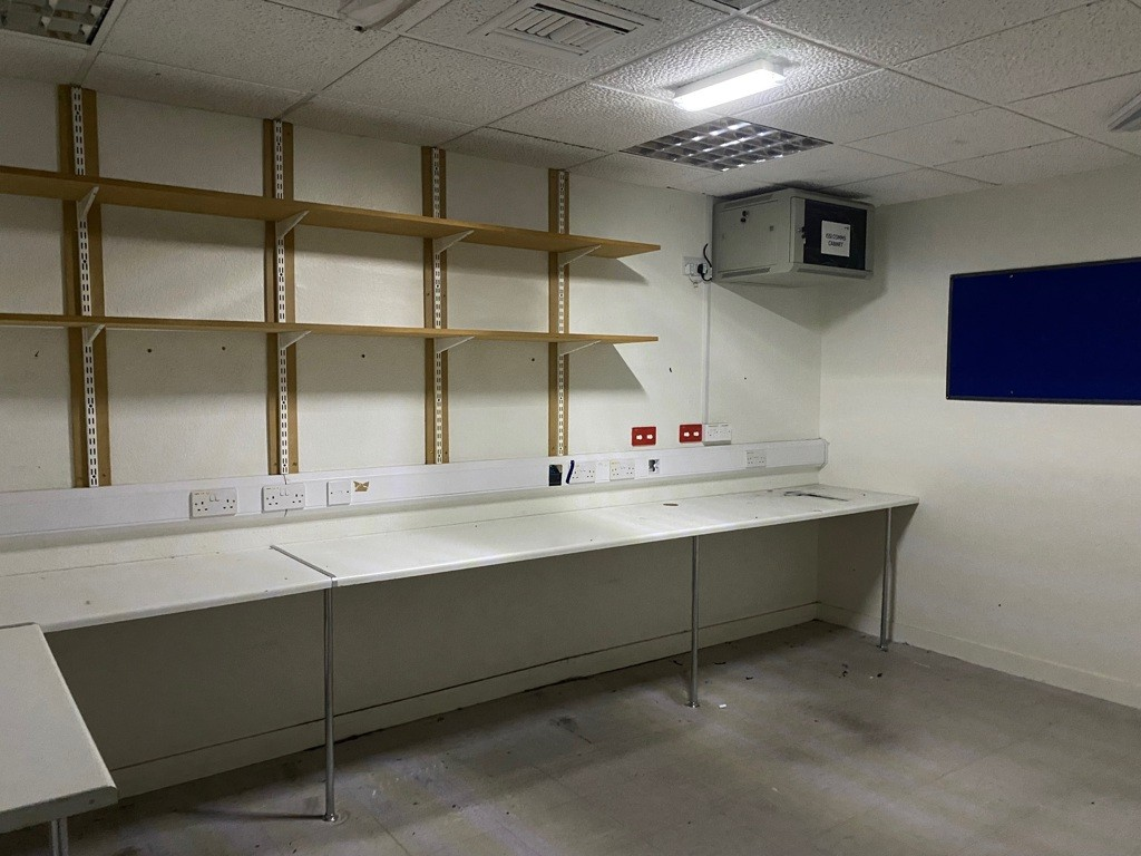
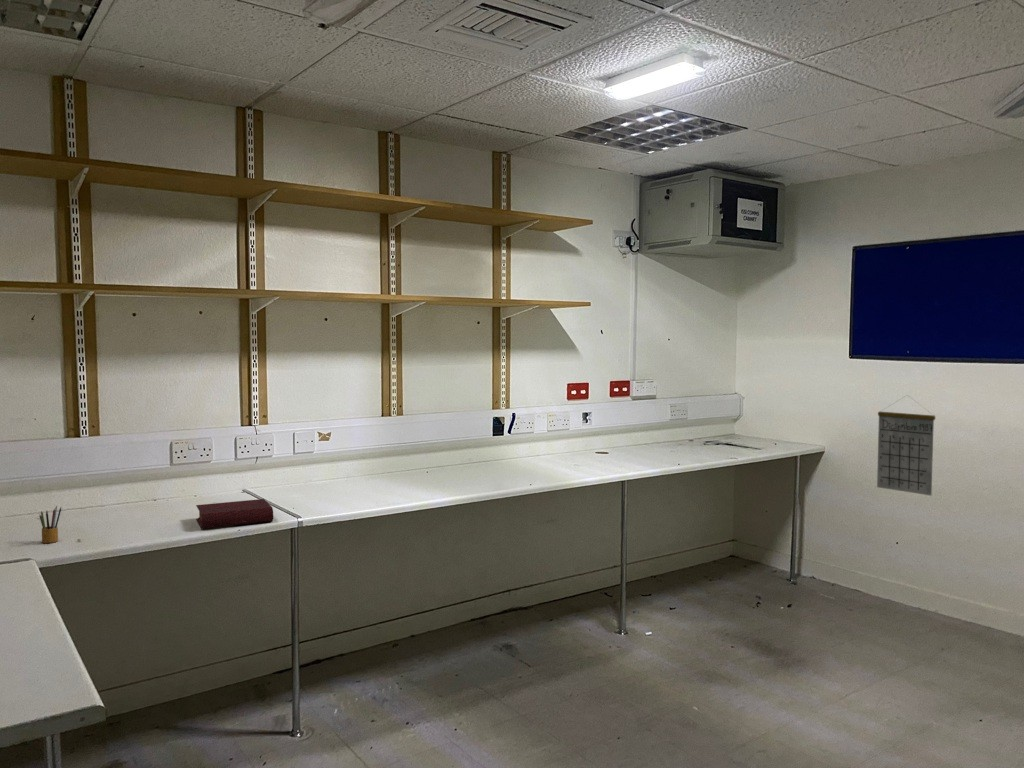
+ pencil box (48, 524)
+ book (234, 513)
+ calendar (905, 443)
